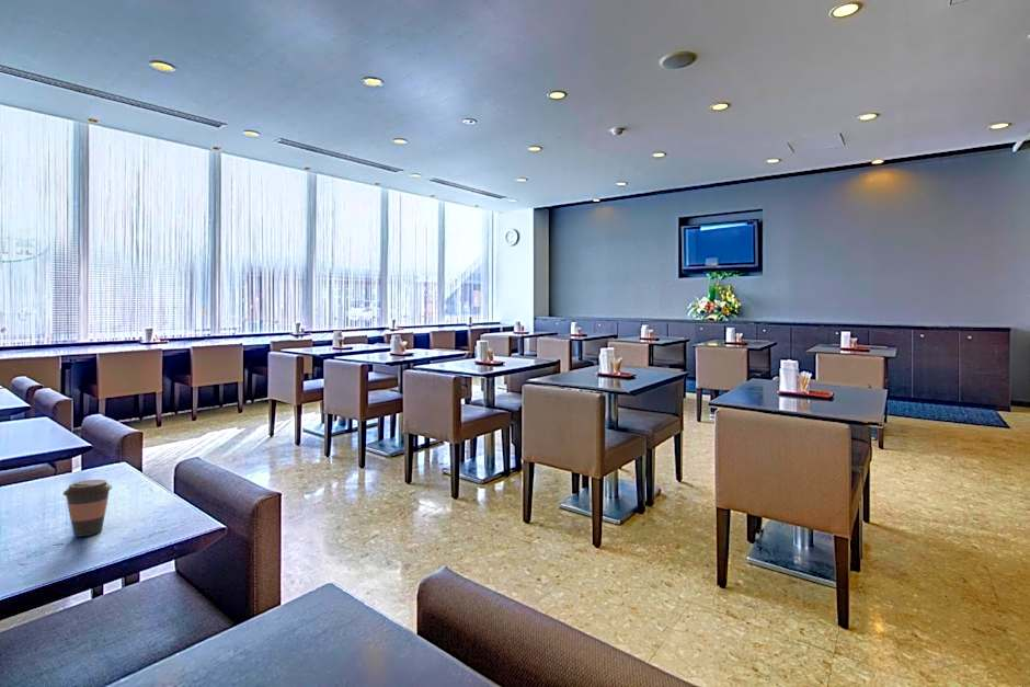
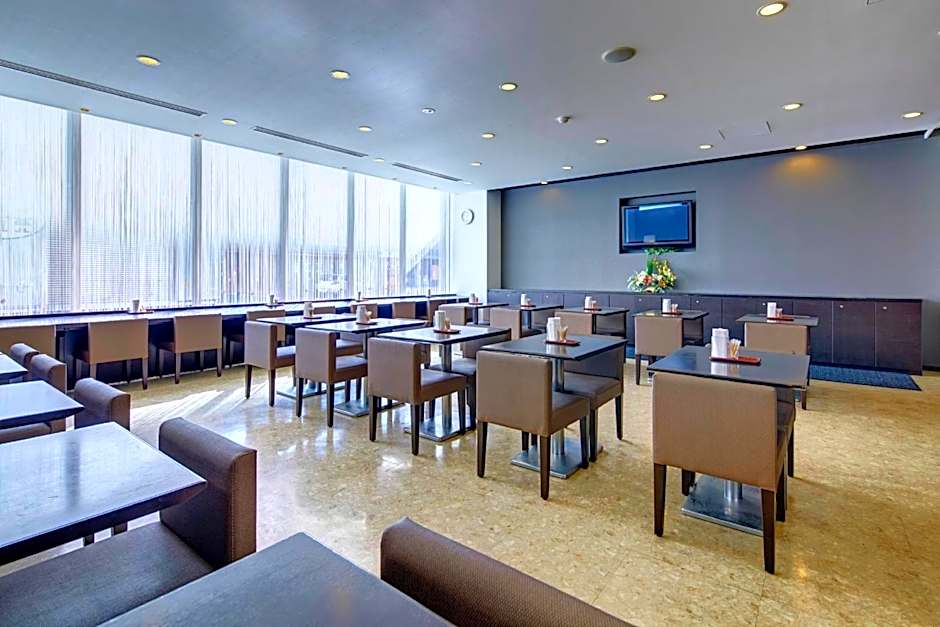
- coffee cup (88, 507)
